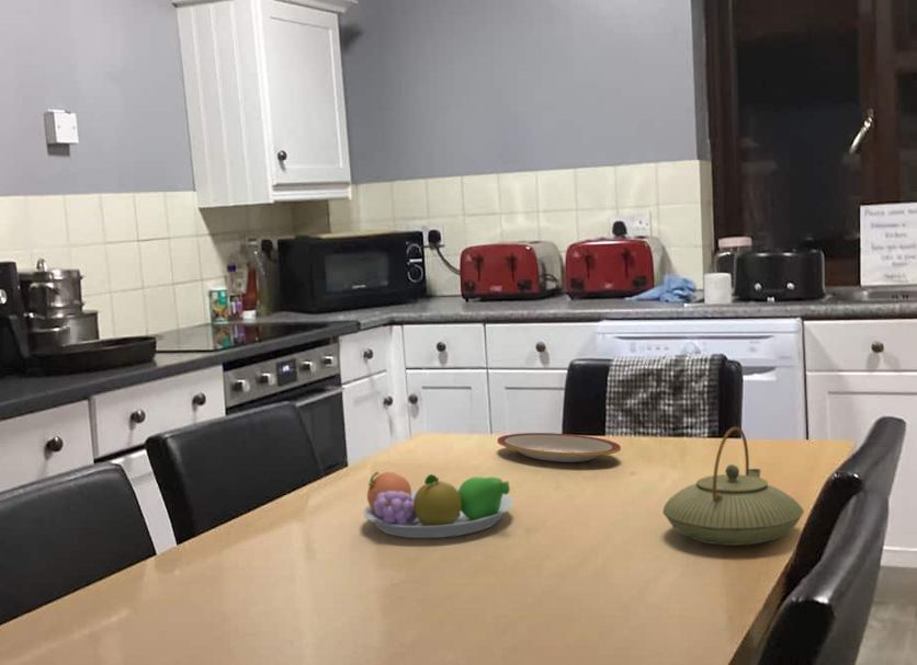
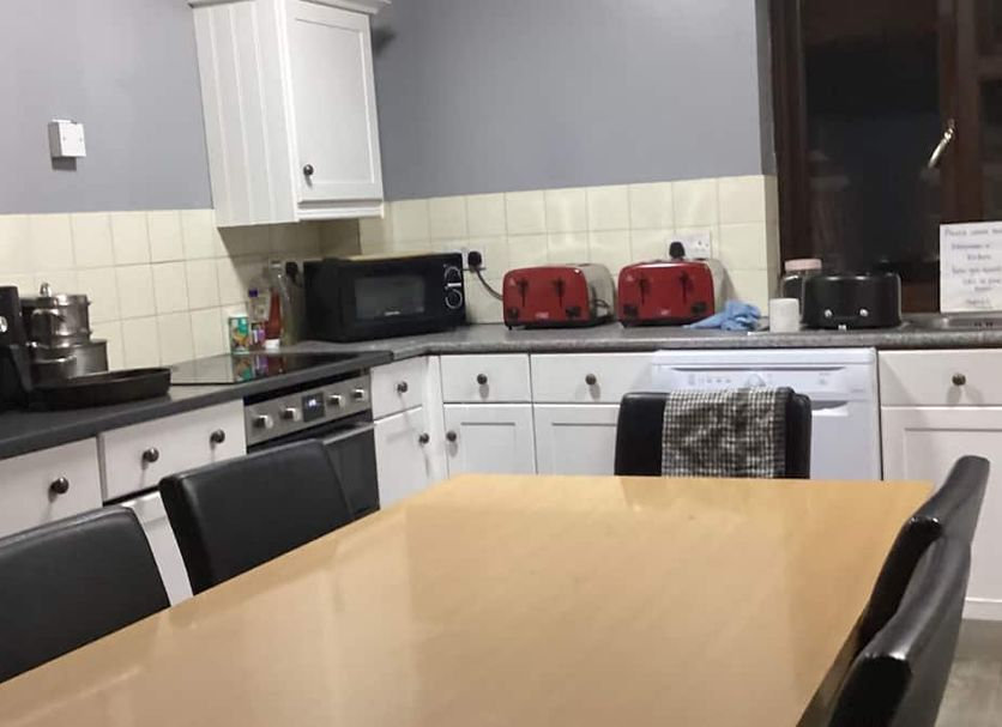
- plate (557, 449)
- teapot (734, 479)
- fruit bowl (440, 492)
